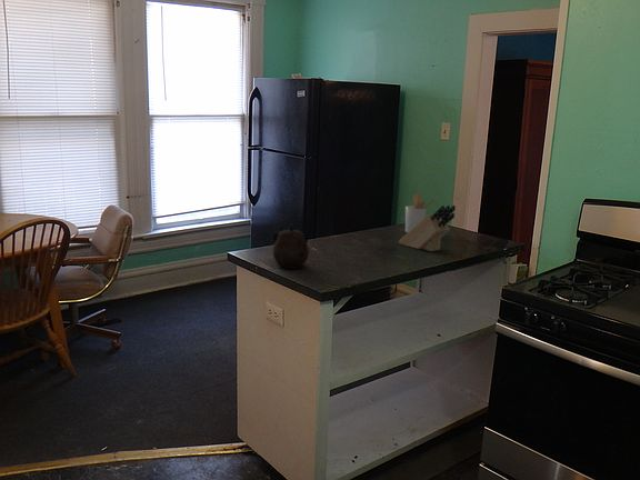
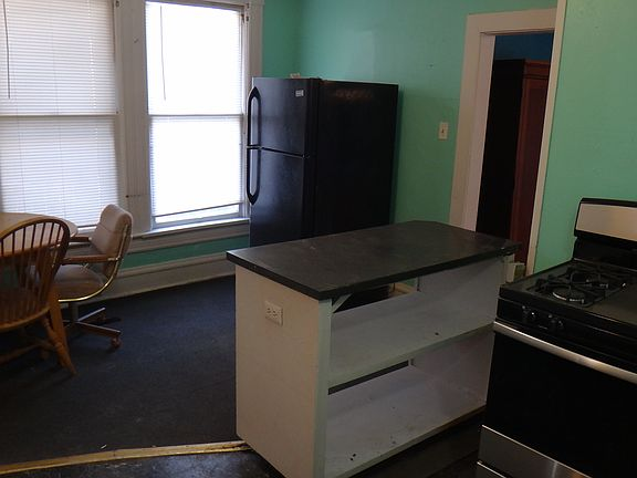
- teapot (289, 244)
- knife block (428, 224)
- utensil holder (420, 213)
